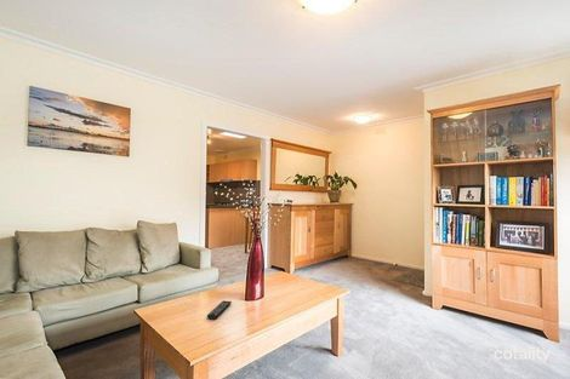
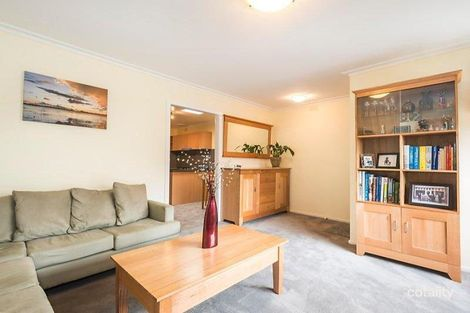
- remote control (220, 309)
